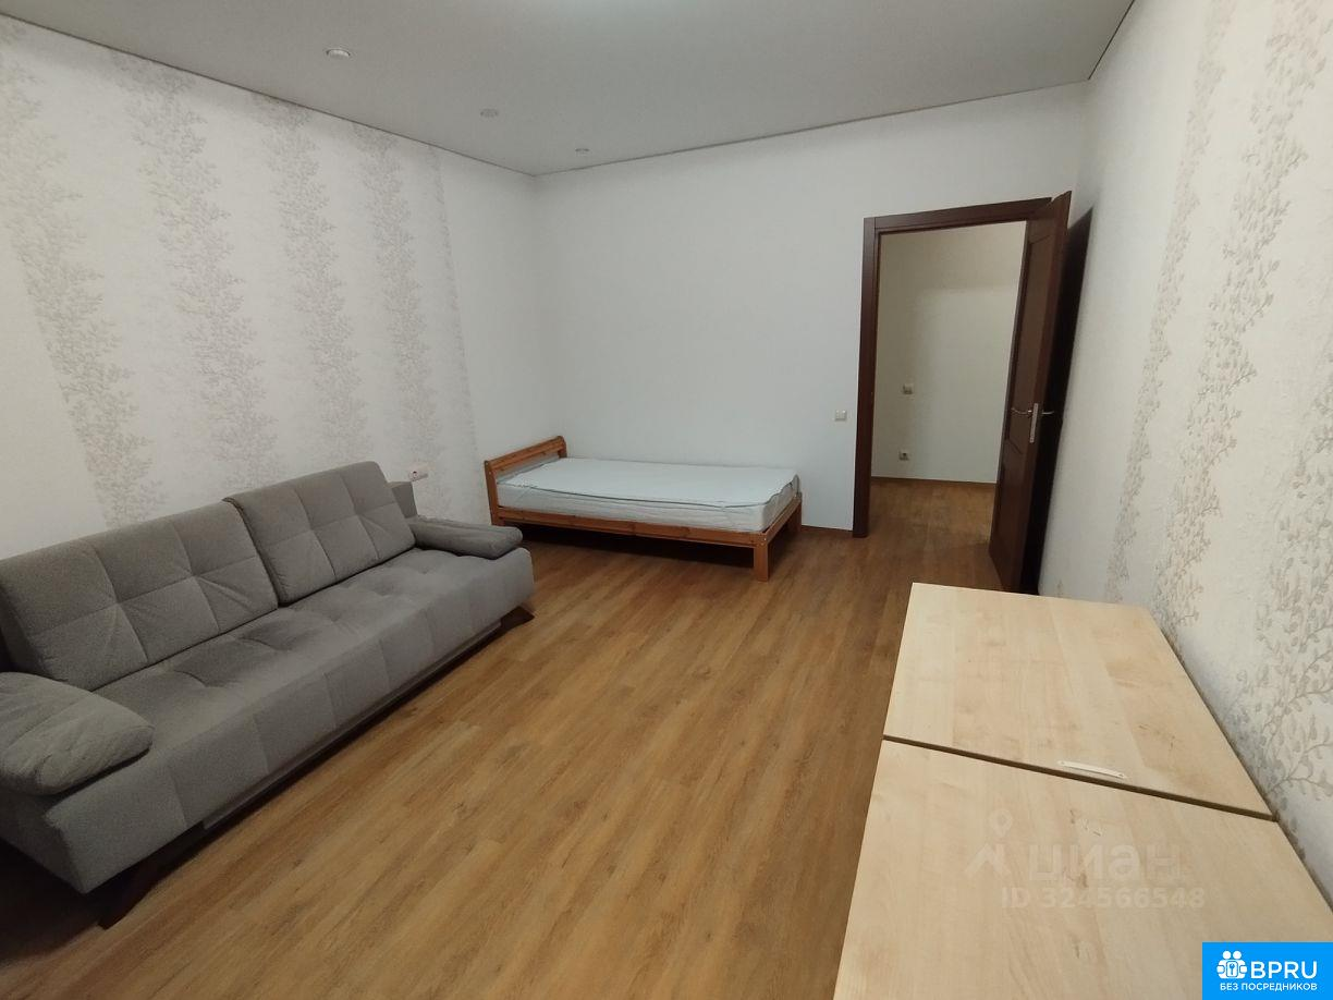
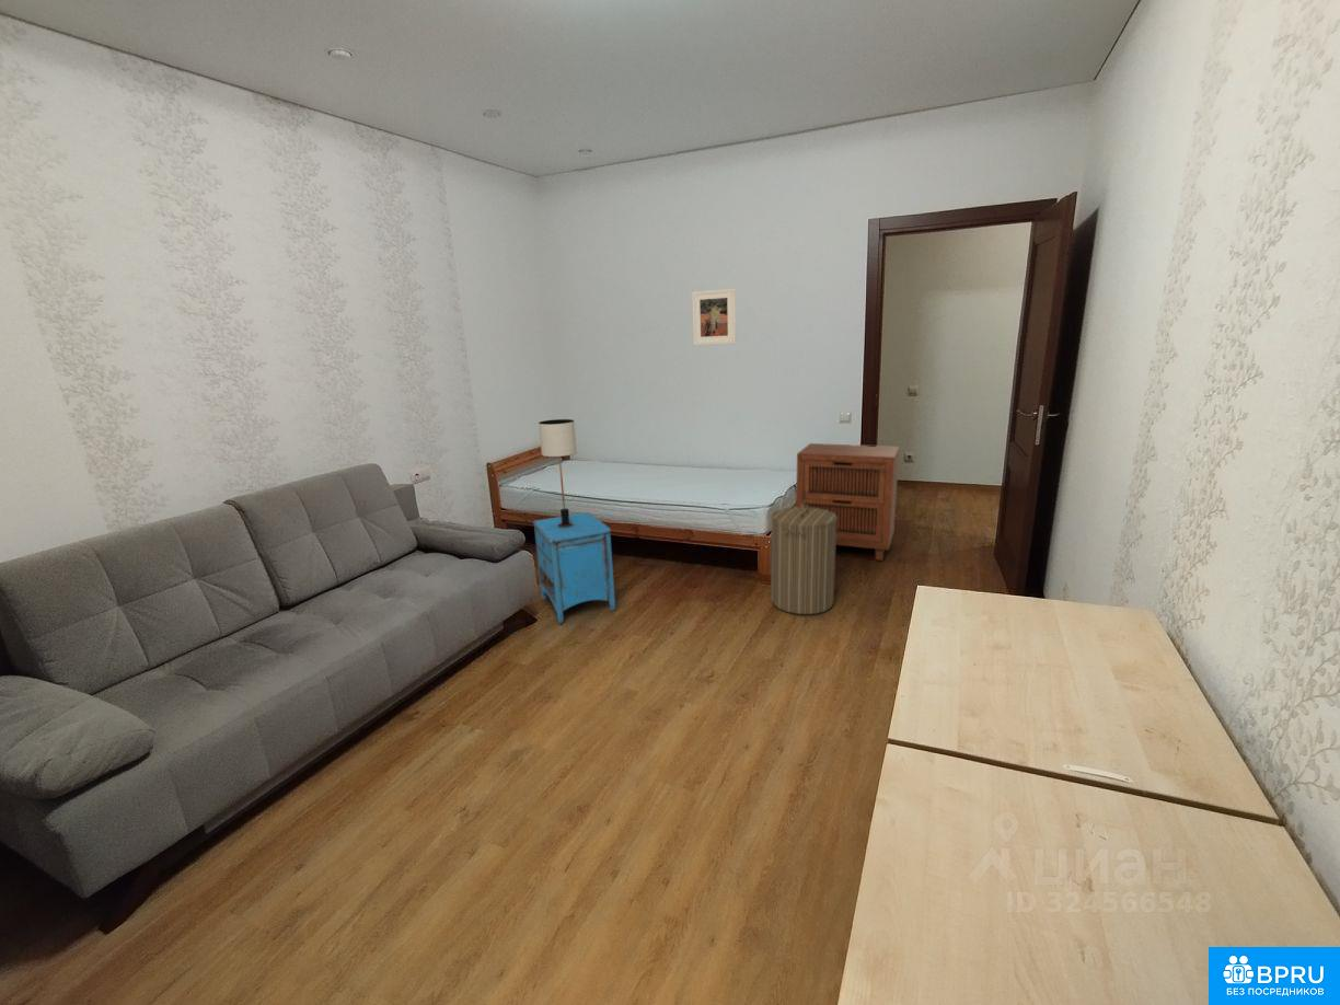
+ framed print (714, 317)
+ cabinet (846, 499)
+ table lamp (561, 474)
+ nightstand (574, 565)
+ laundry hamper (802, 552)
